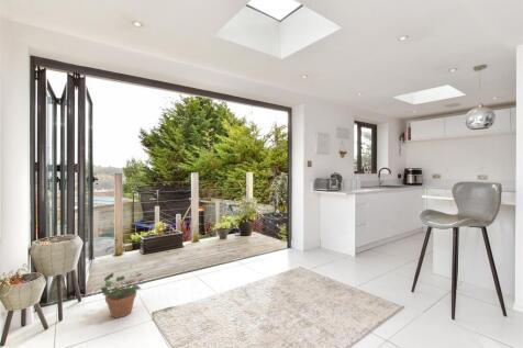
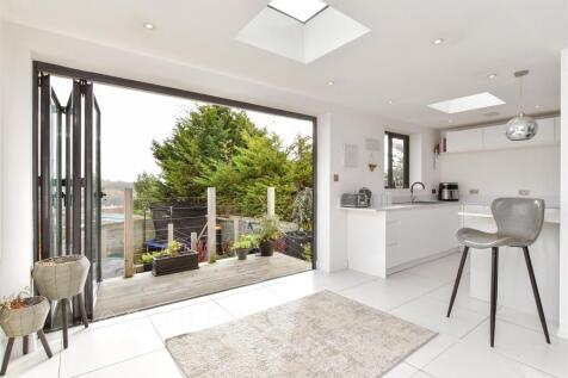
- potted plant (124, 292)
